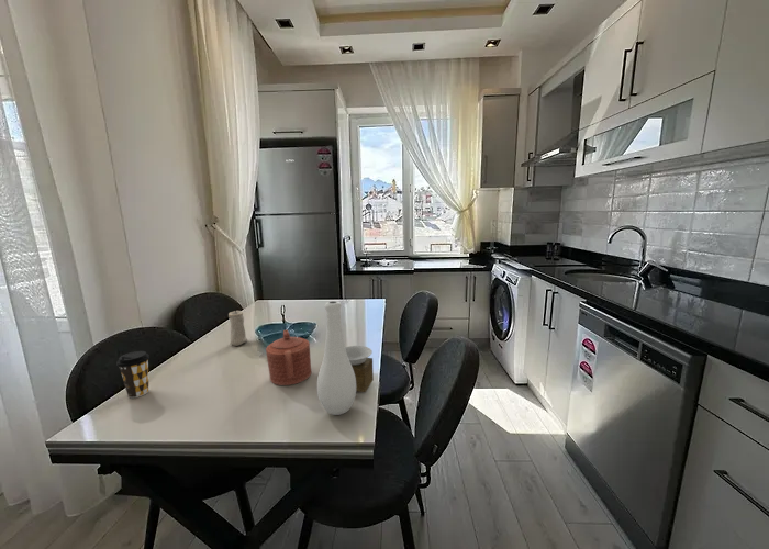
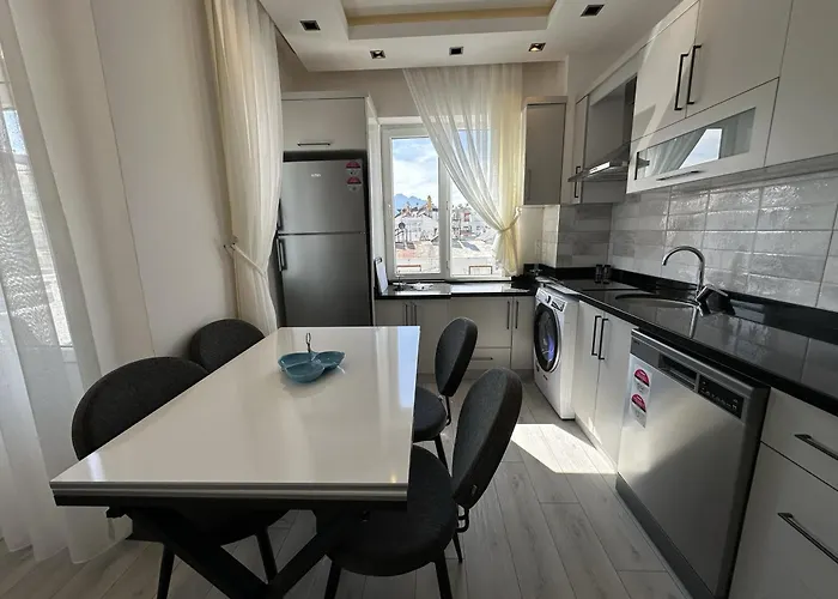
- candle (236, 326)
- teapot (288, 354)
- coffee cup (135, 374)
- vase (345, 347)
